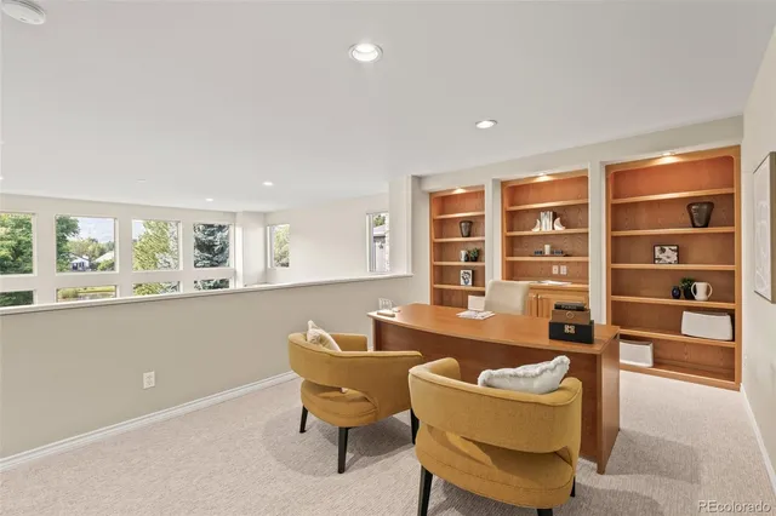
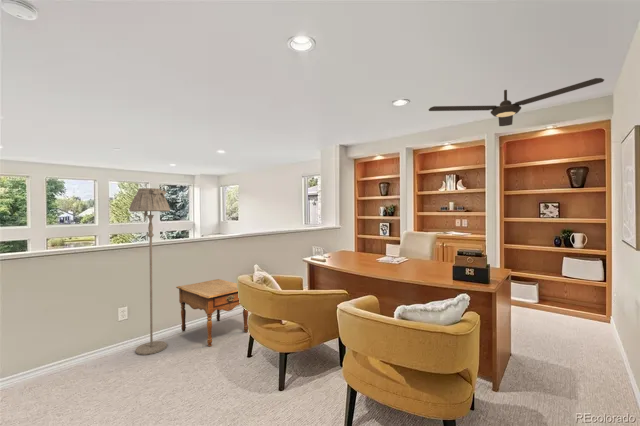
+ ceiling fan (505, 107)
+ floor lamp (150, 268)
+ side table (214, 309)
